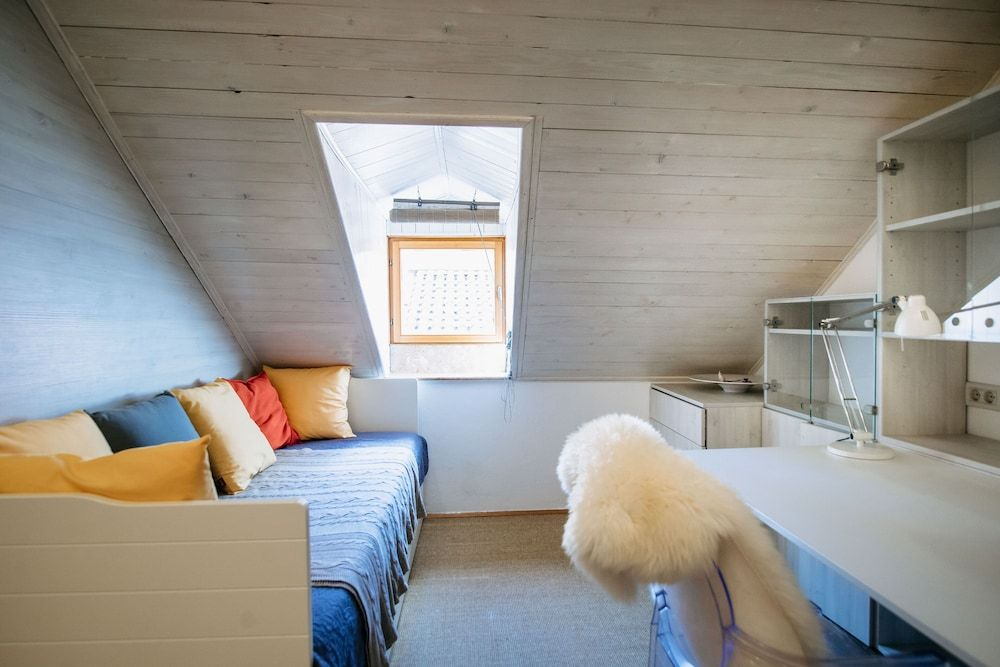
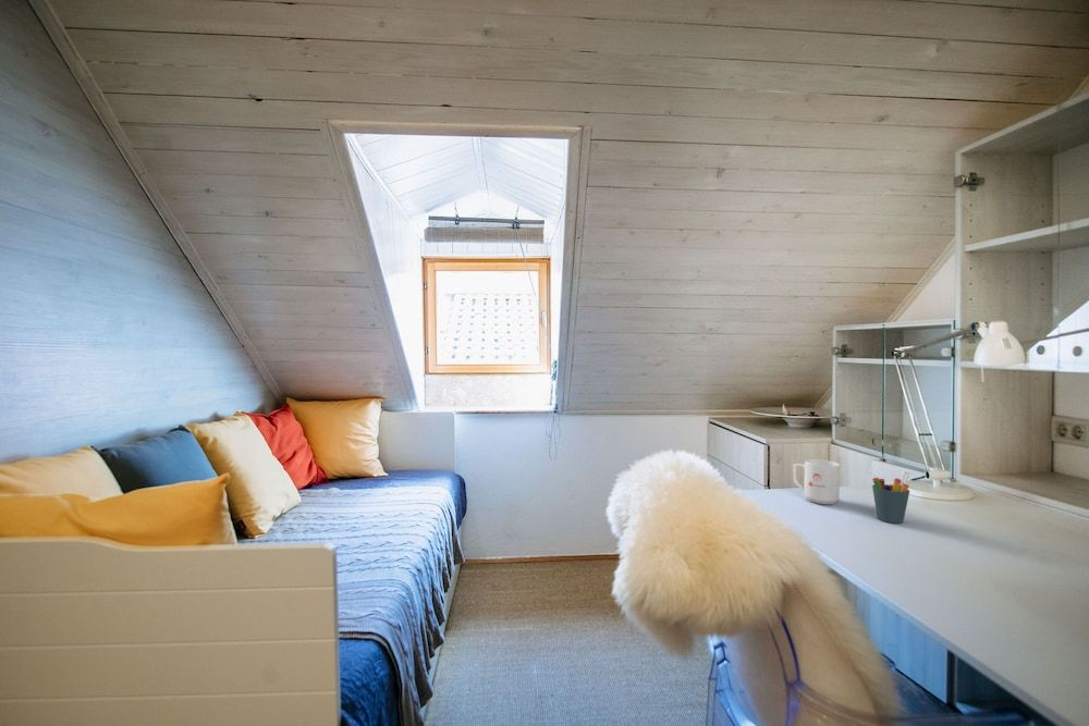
+ mug (815, 480)
+ pen holder (890, 495)
